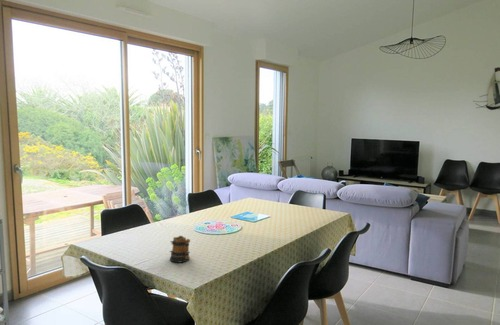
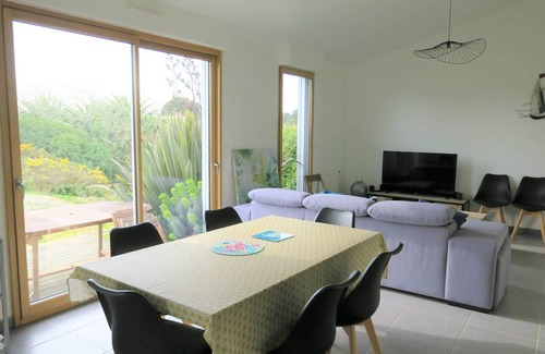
- mug (181, 248)
